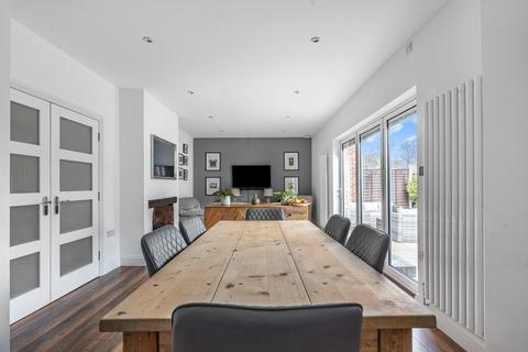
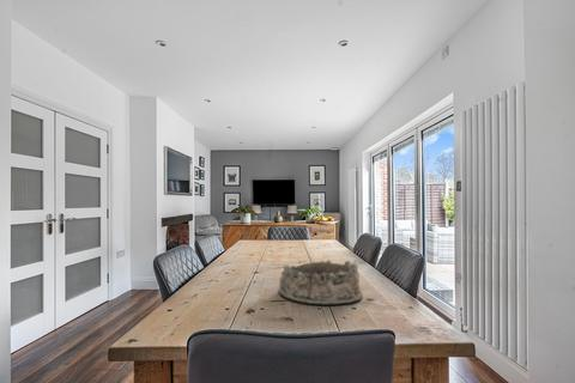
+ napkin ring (320, 279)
